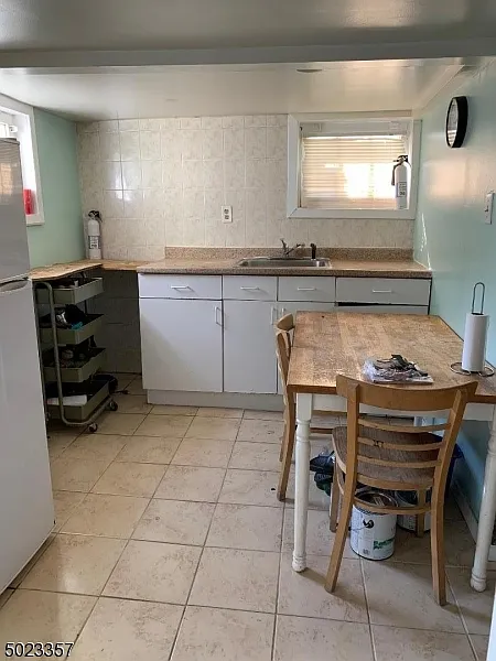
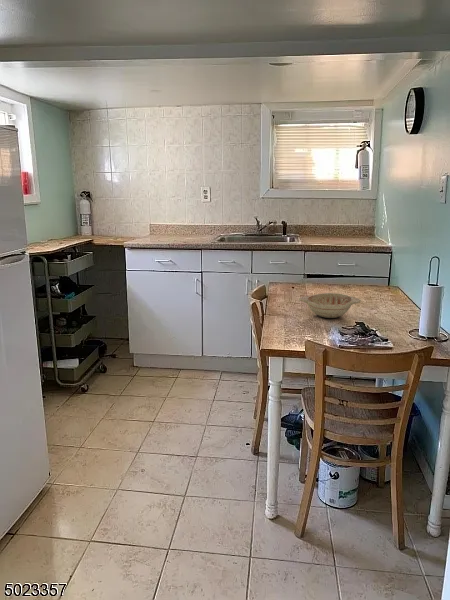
+ decorative bowl (328, 306)
